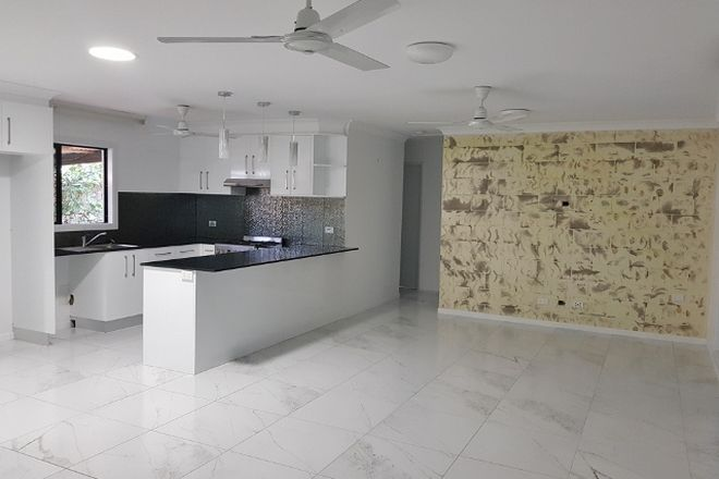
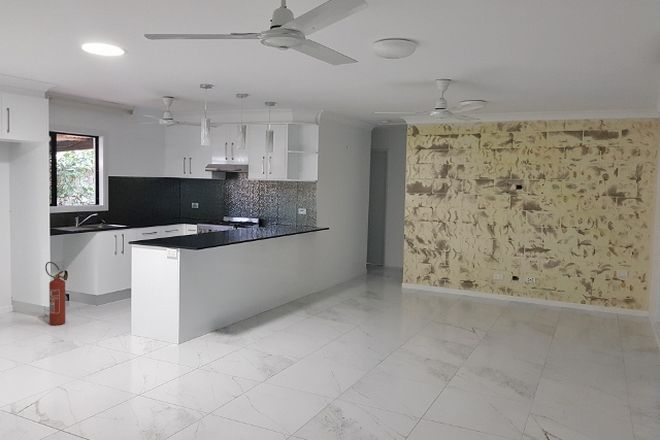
+ fire extinguisher (54, 292)
